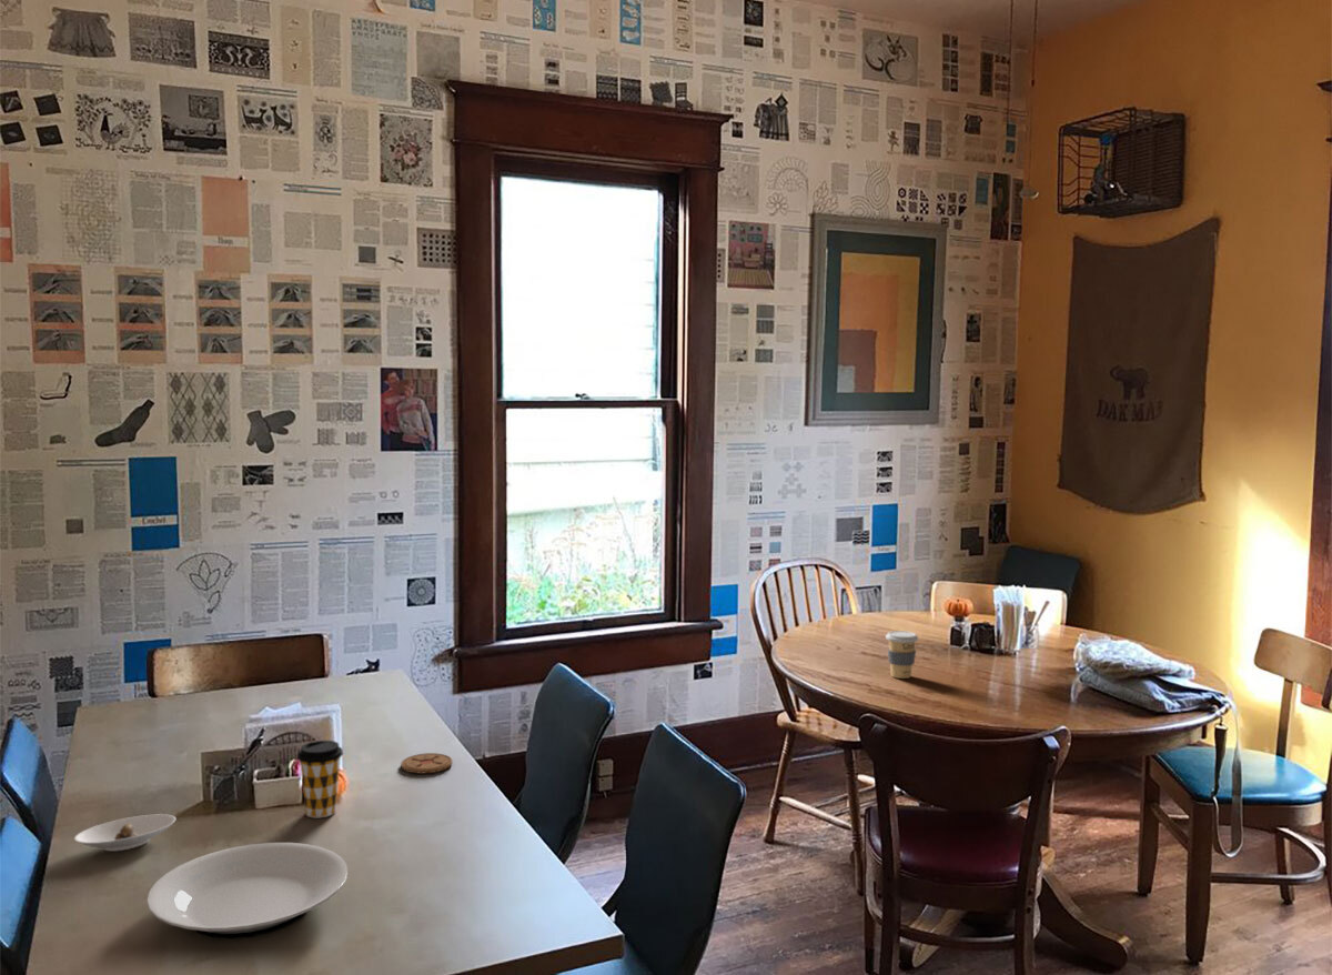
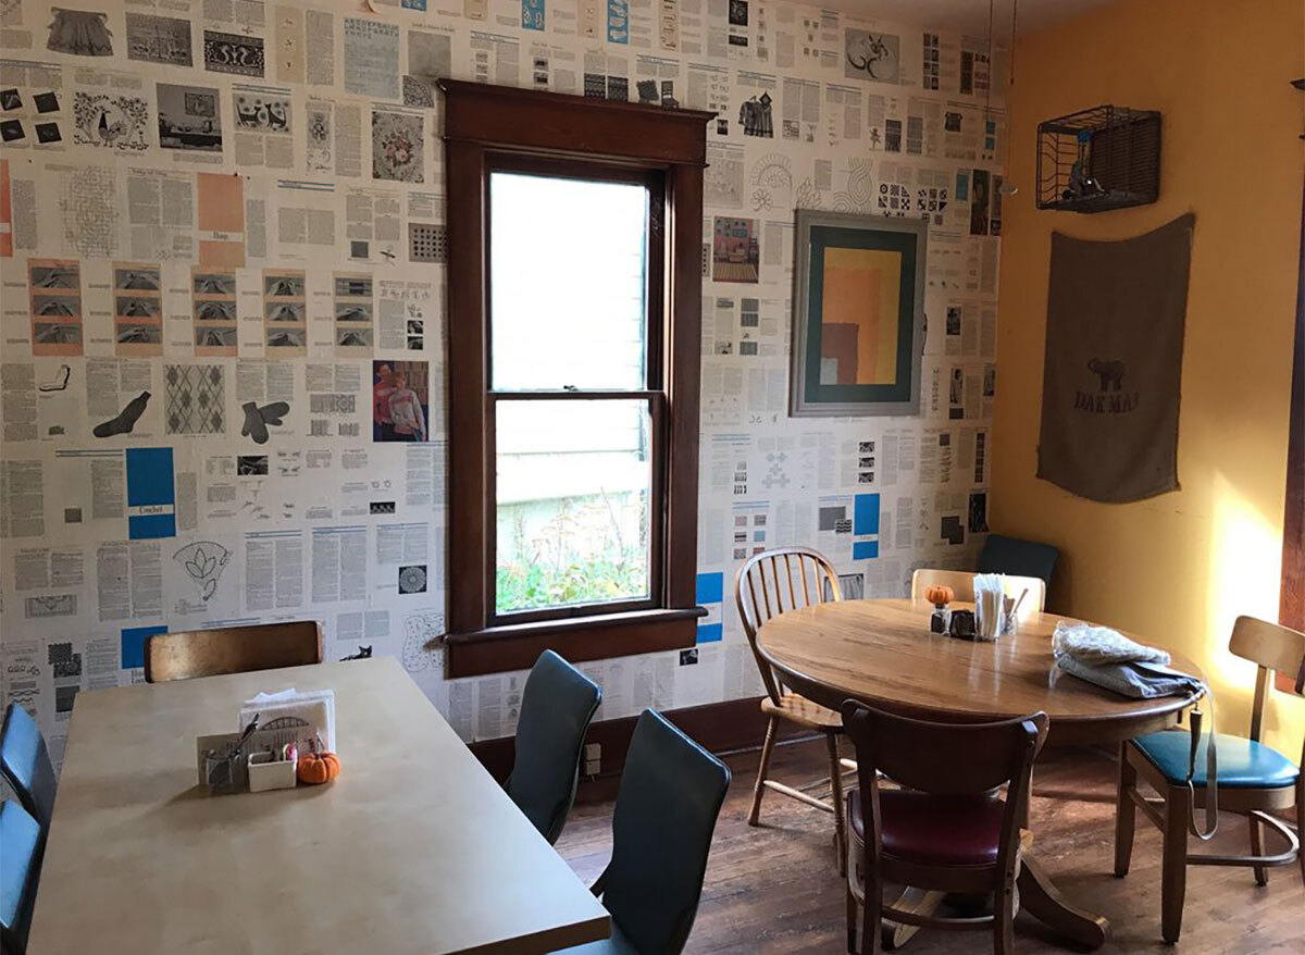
- coaster (426, 763)
- plate (251, 895)
- coffee cup (320, 778)
- coffee cup (901, 654)
- saucer (127, 834)
